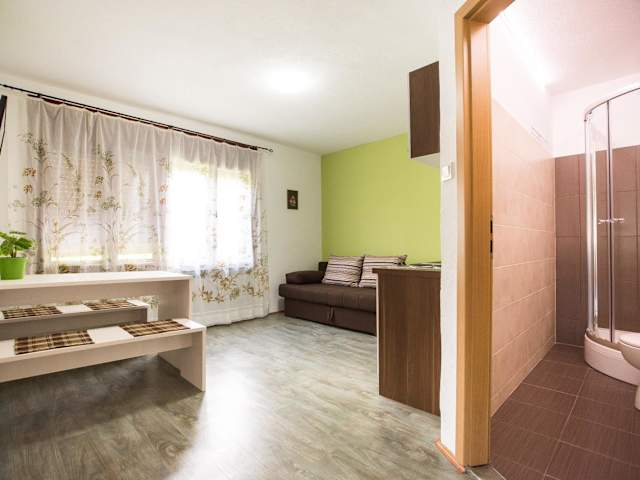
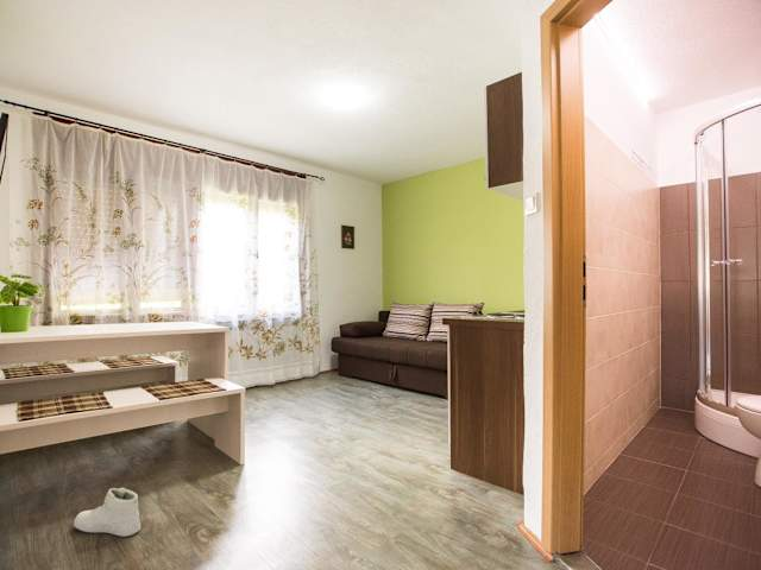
+ sneaker (108, 506)
